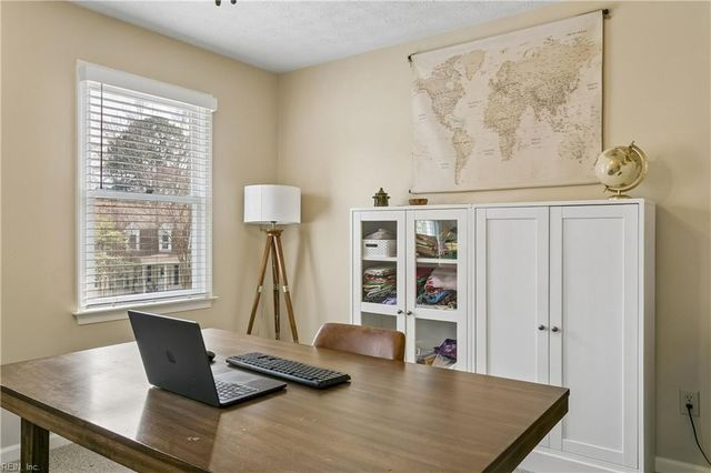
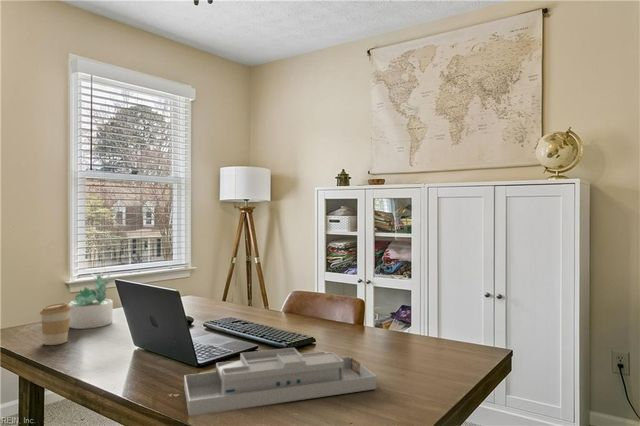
+ coffee cup (55, 323)
+ desk organizer (280, 371)
+ succulent plant (89, 298)
